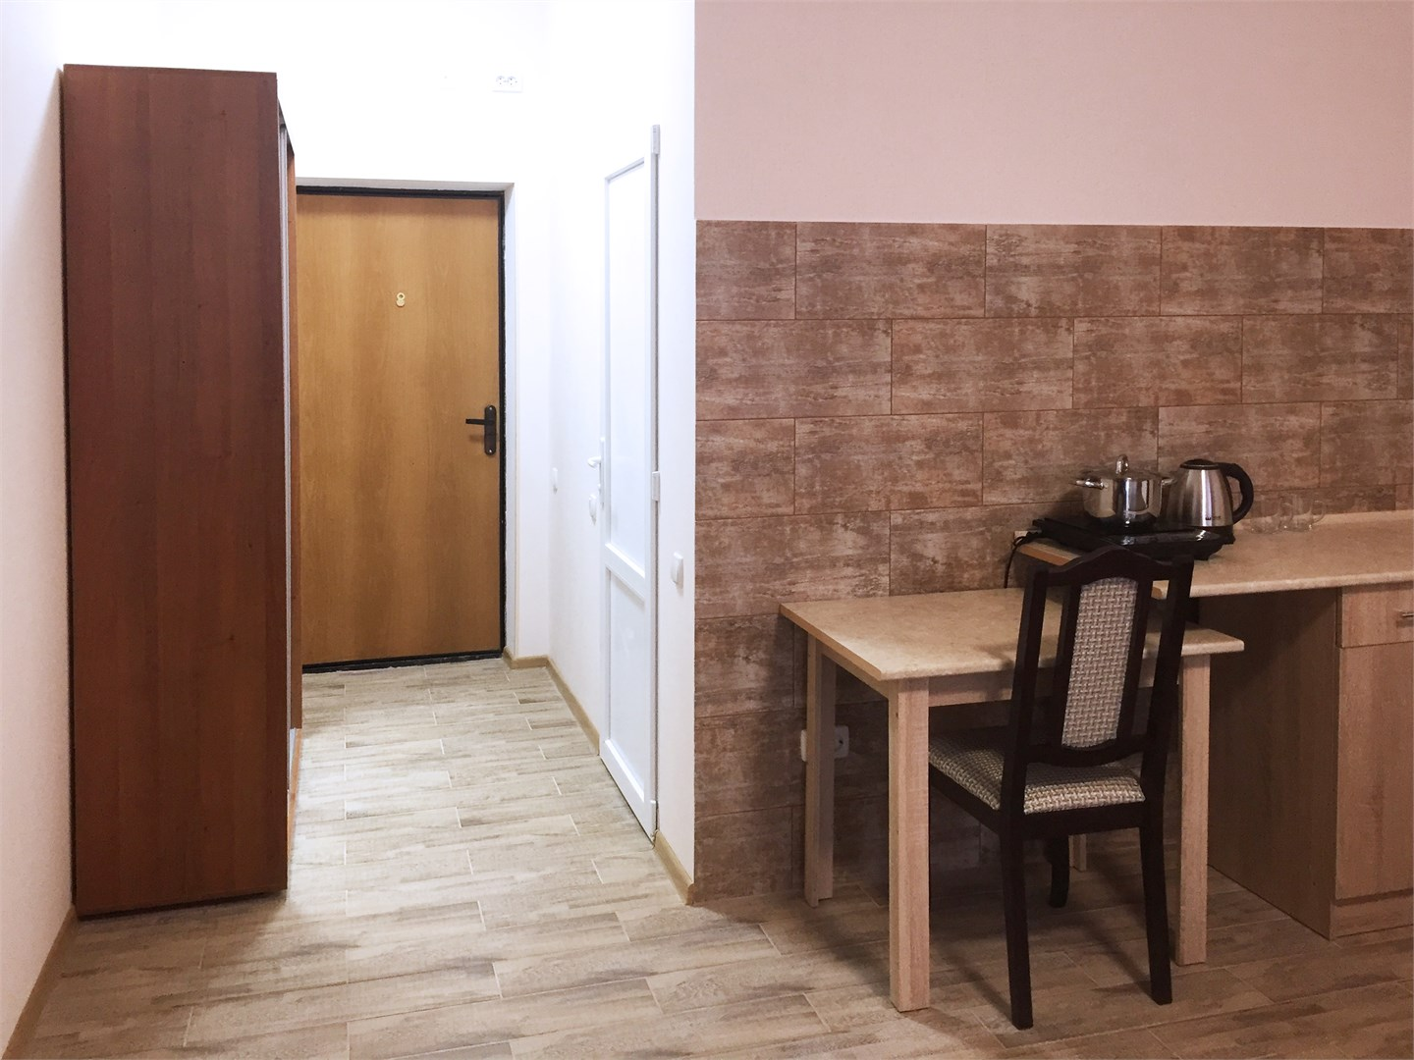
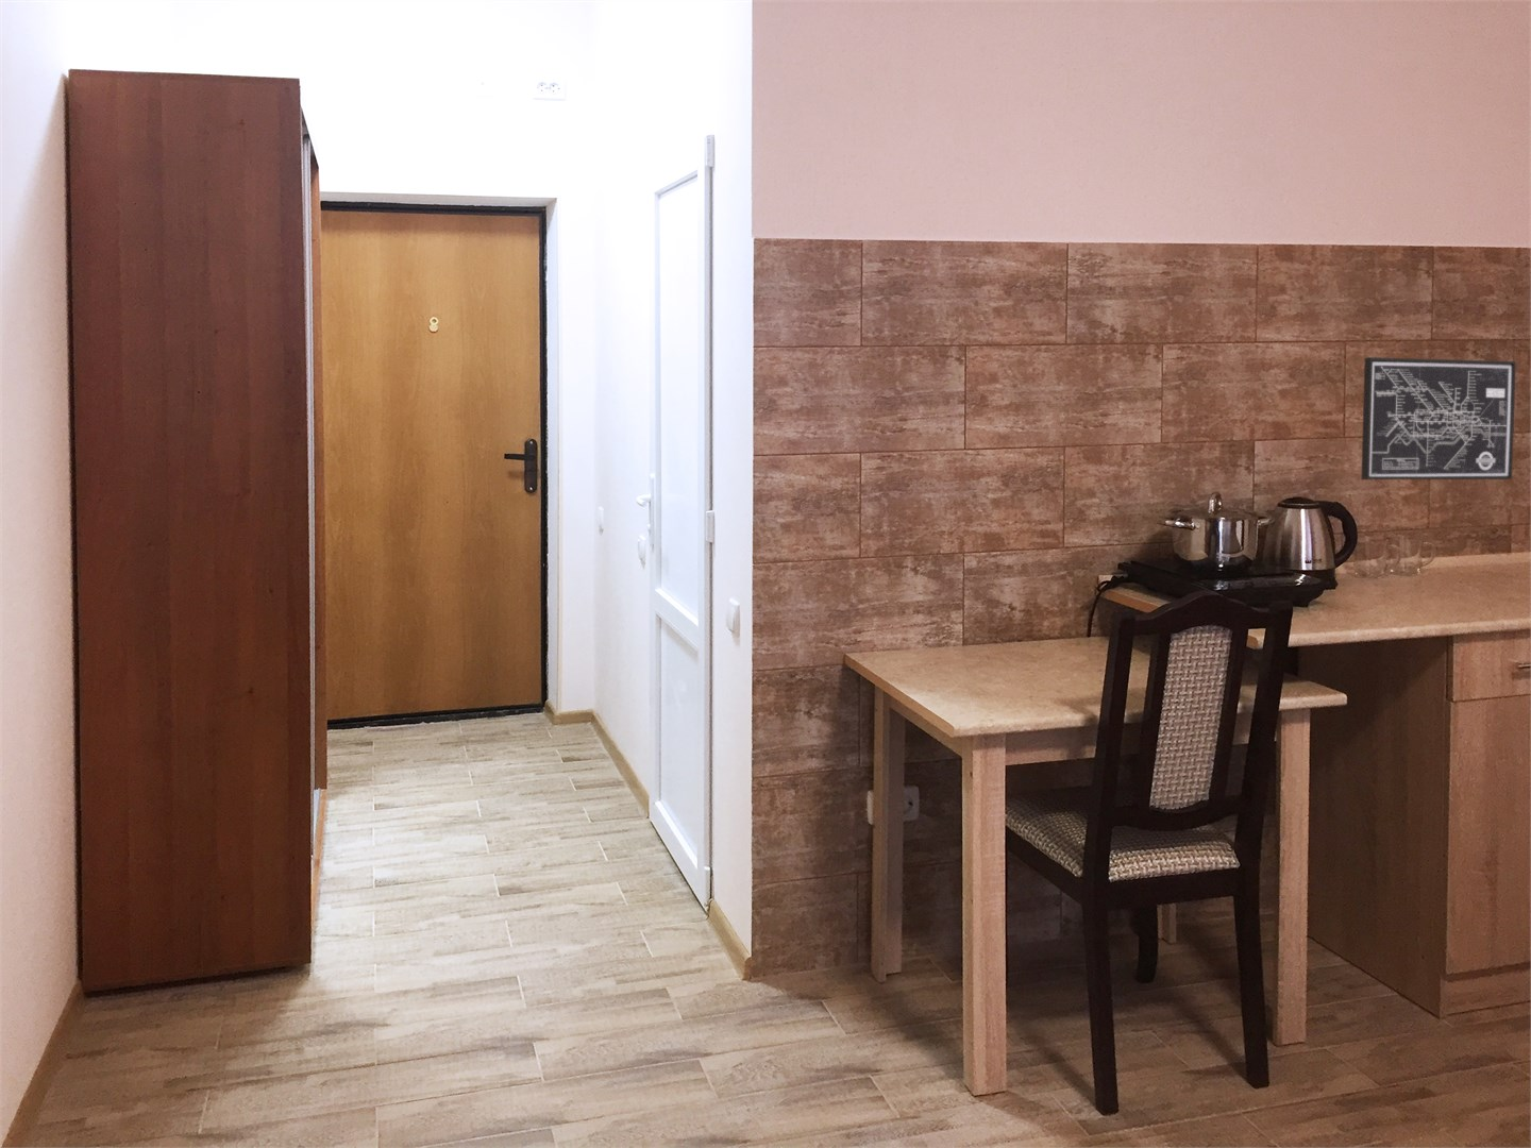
+ wall art (1438, 418)
